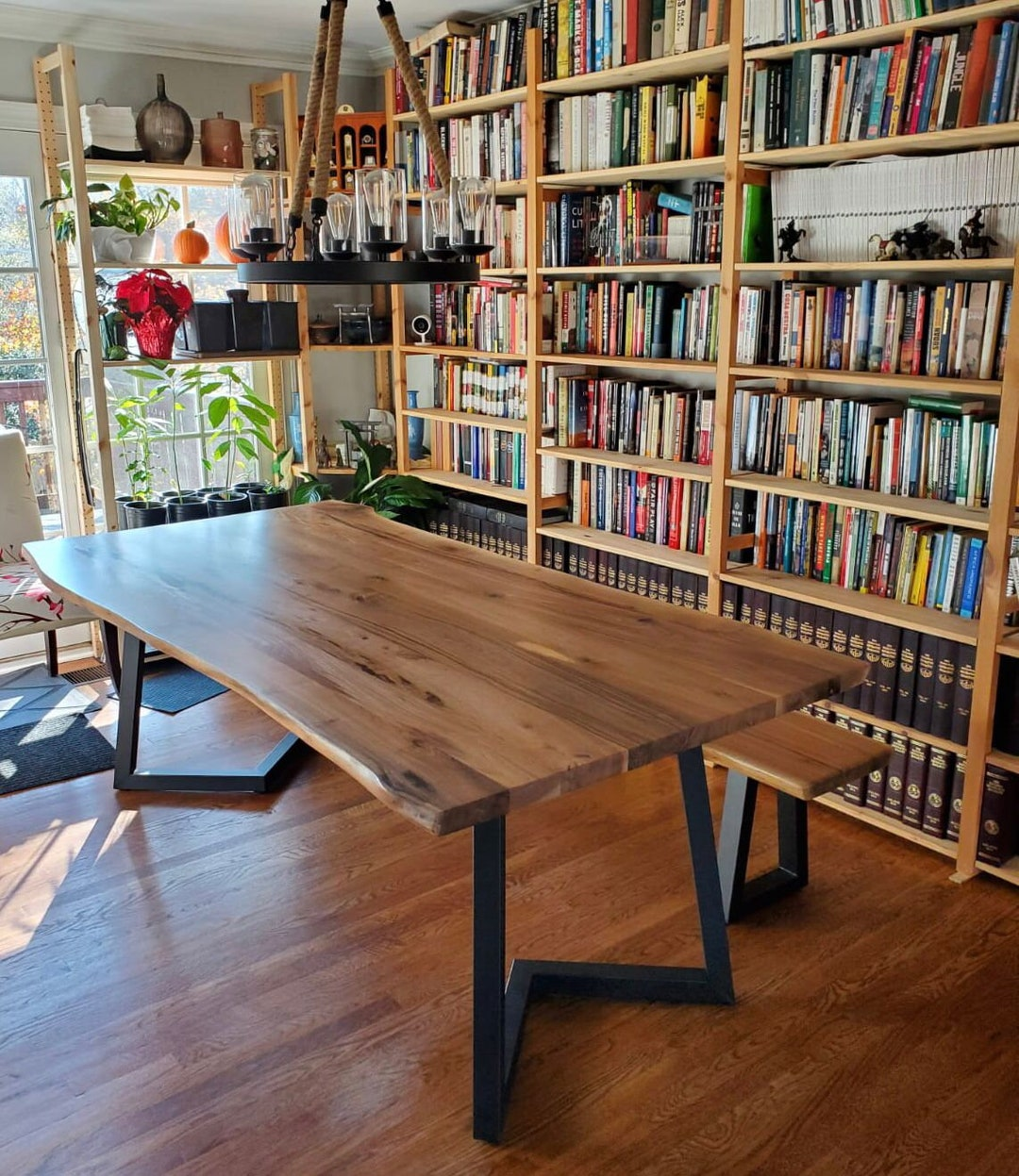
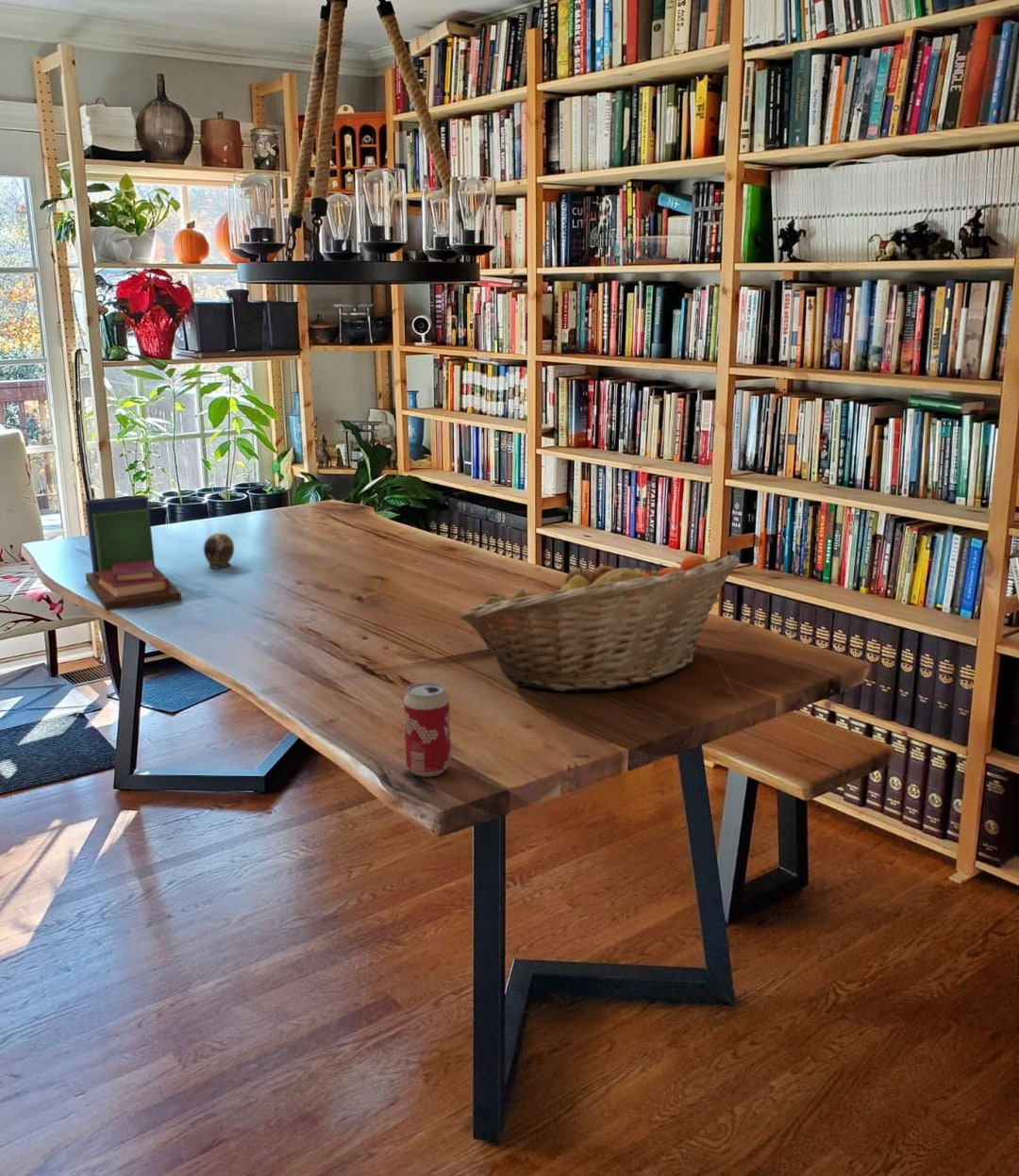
+ decorative egg (219, 549)
+ beverage can (426, 730)
+ fruit basket (602, 609)
+ book (127, 549)
